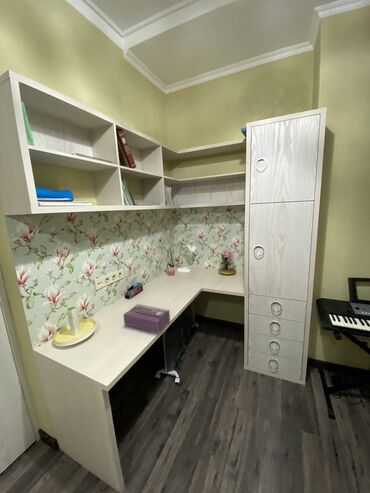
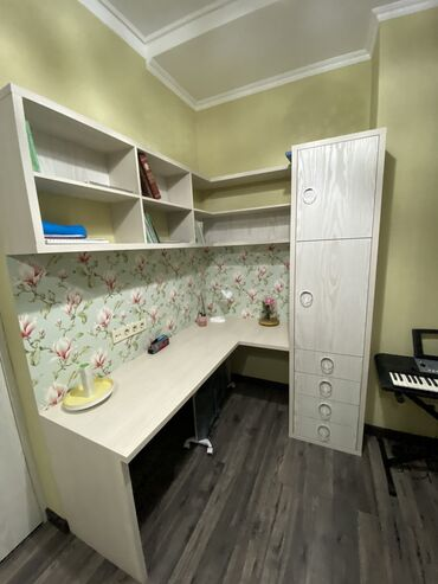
- tissue box (146, 317)
